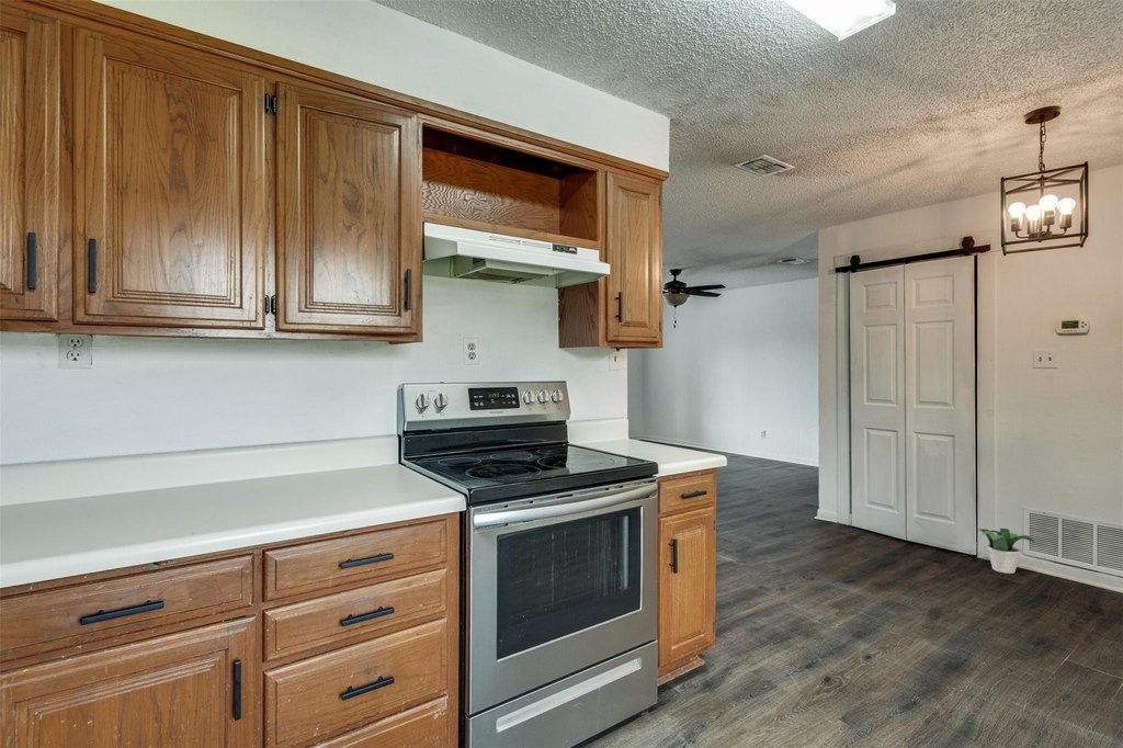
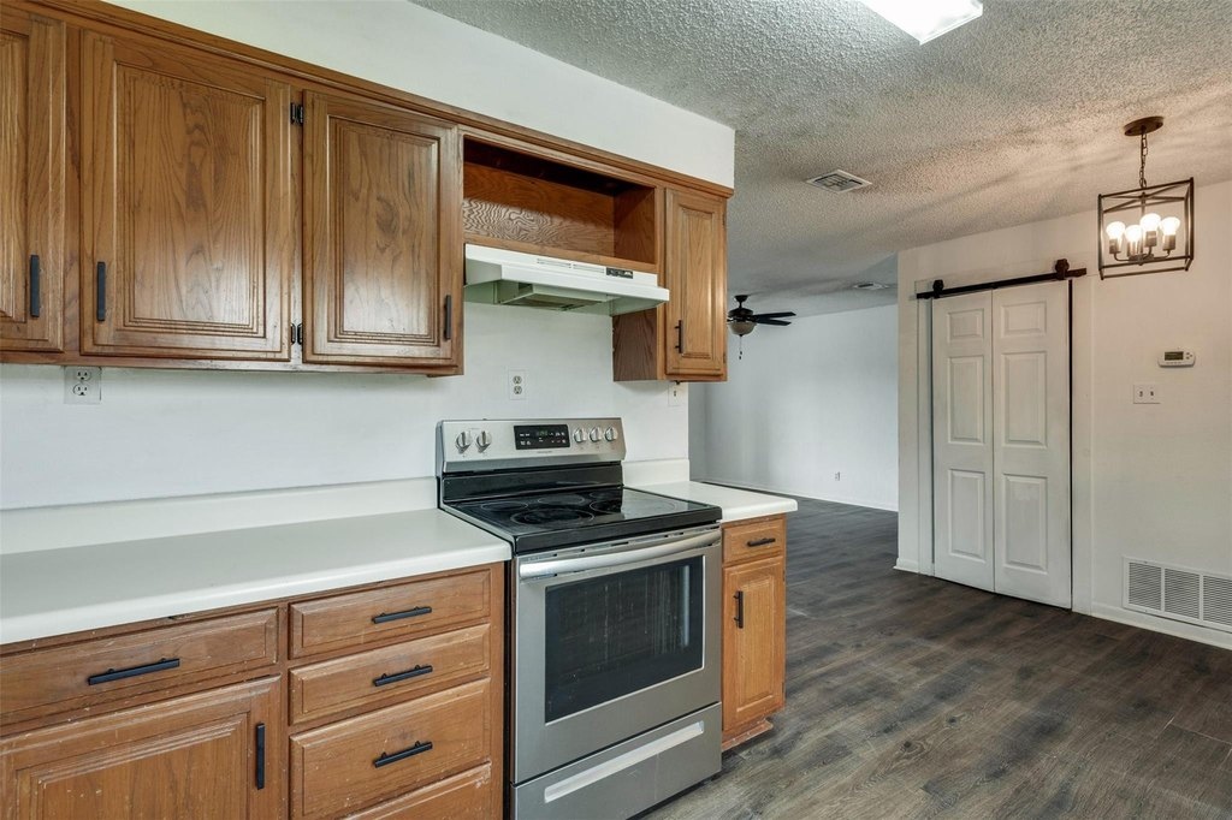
- potted plant (1003, 551)
